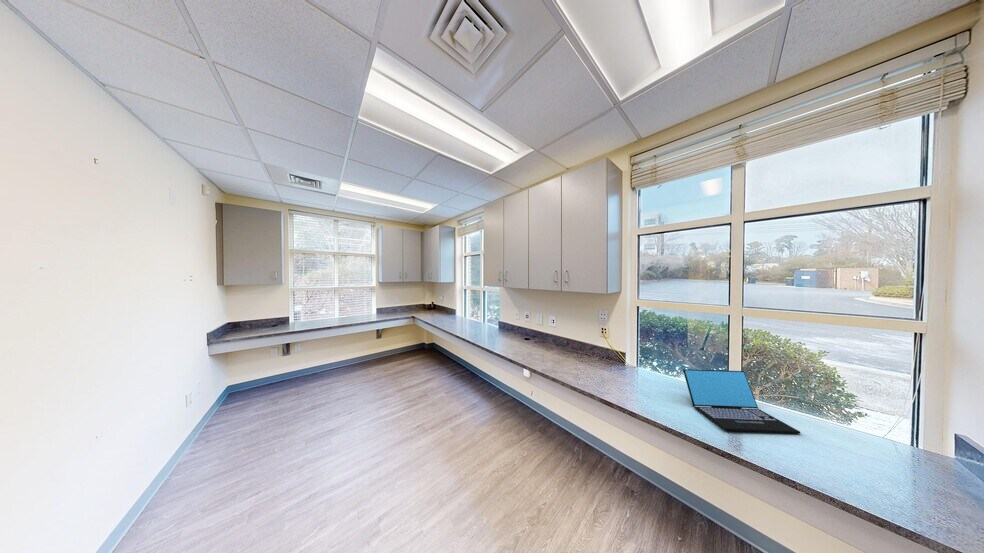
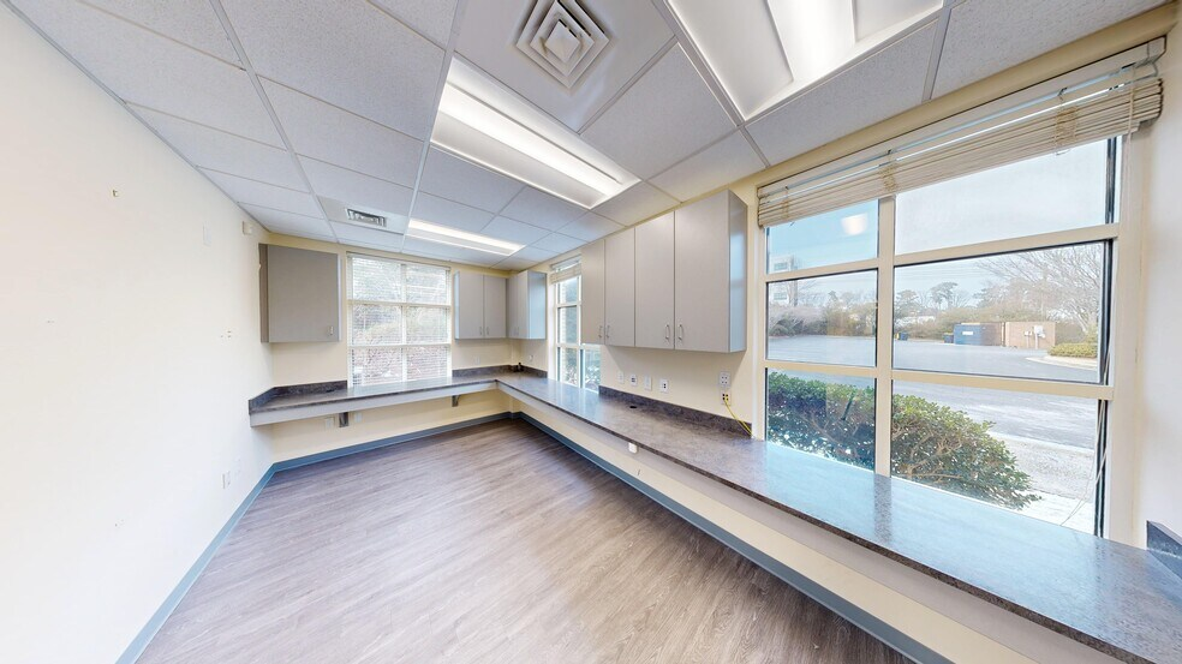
- laptop (734, 397)
